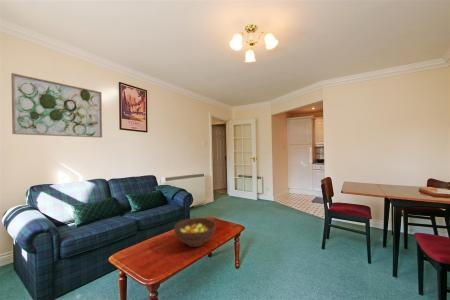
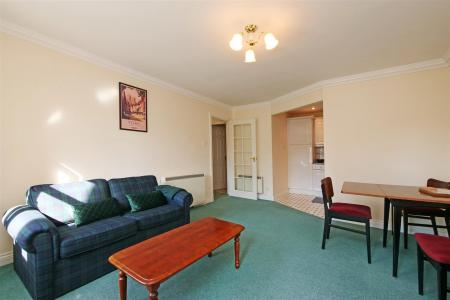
- wall art (63, 110)
- fruit bowl (195, 234)
